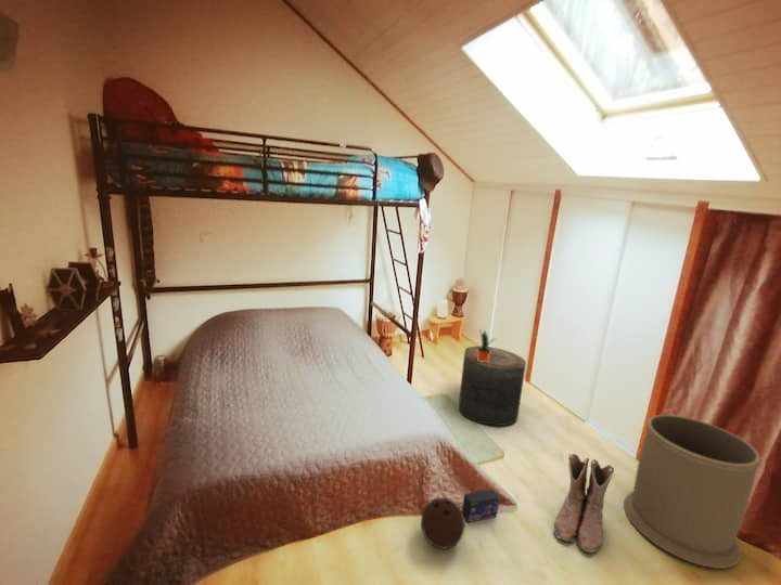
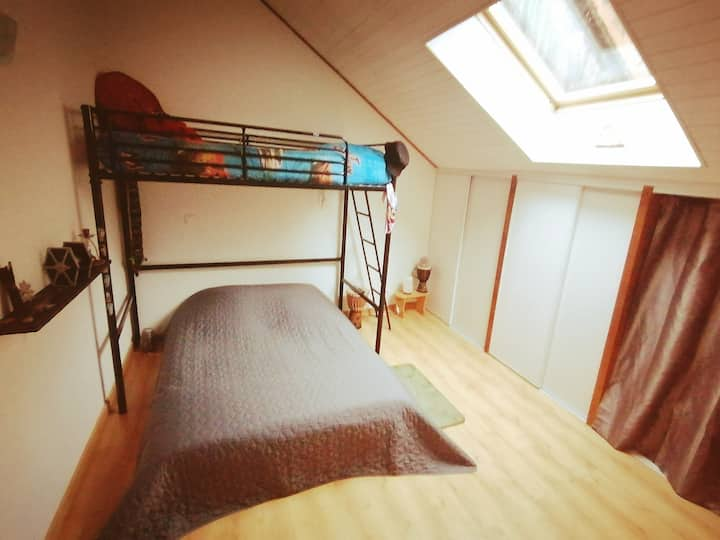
- box (479, 505)
- stool (489, 384)
- potted plant (485, 343)
- trash can (689, 482)
- ball (443, 522)
- boots (585, 497)
